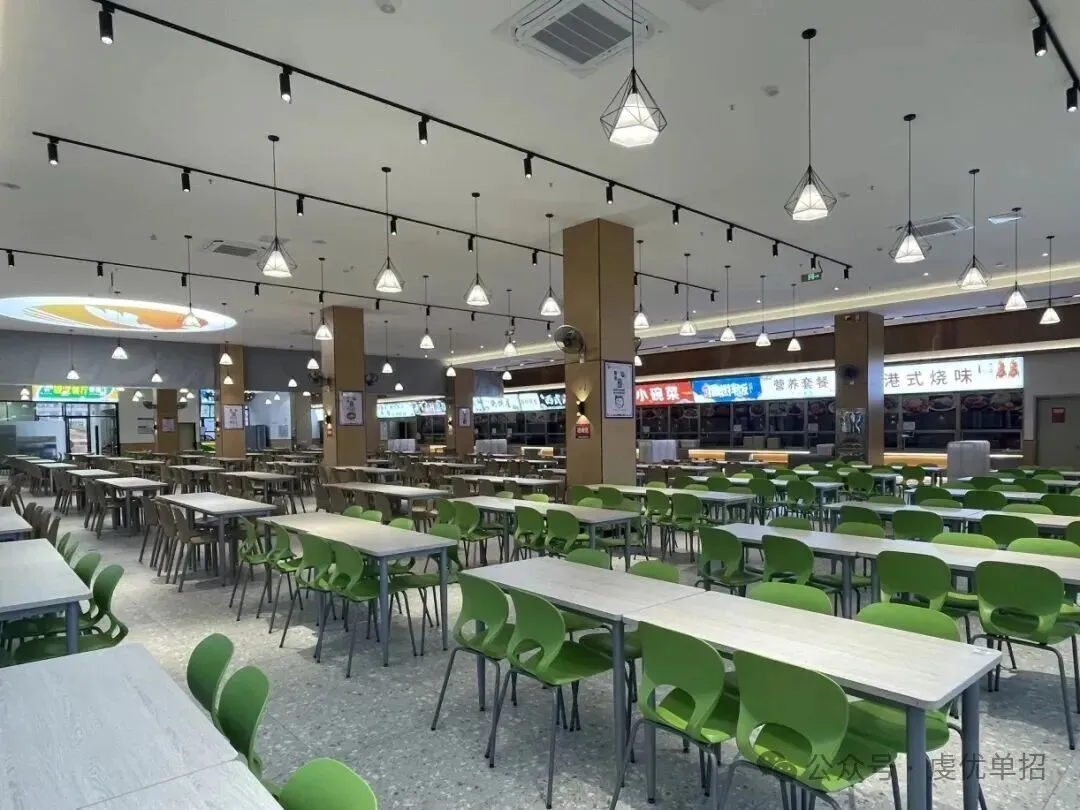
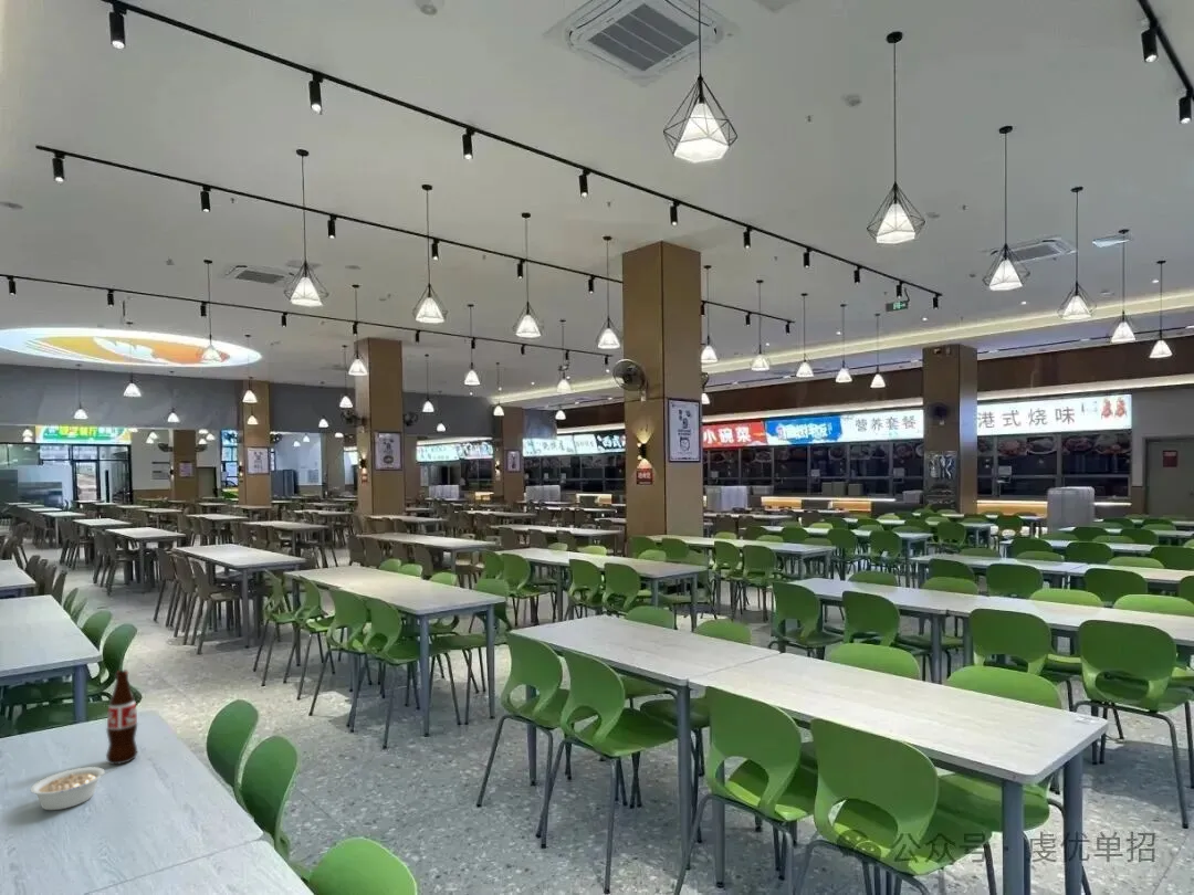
+ legume (71, 787)
+ bottle (122, 715)
